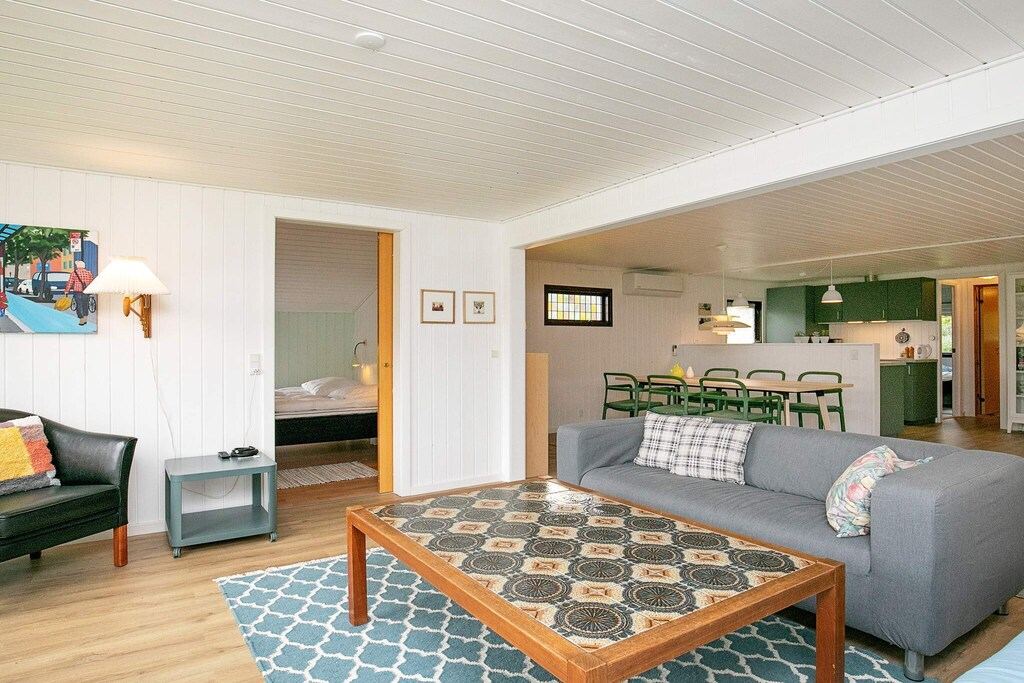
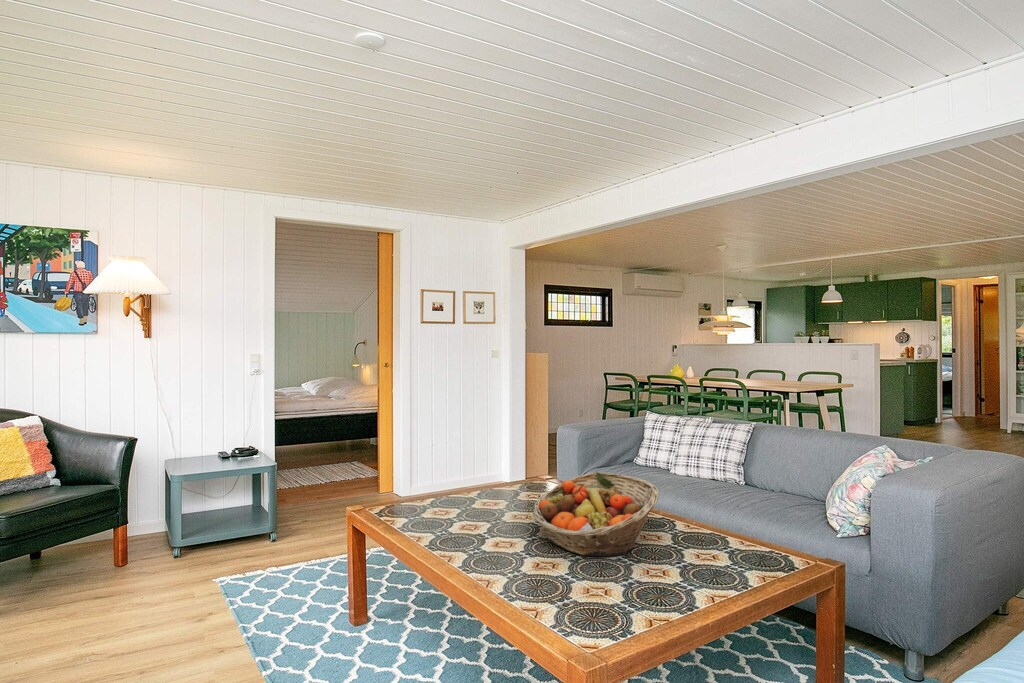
+ fruit basket (594, 511)
